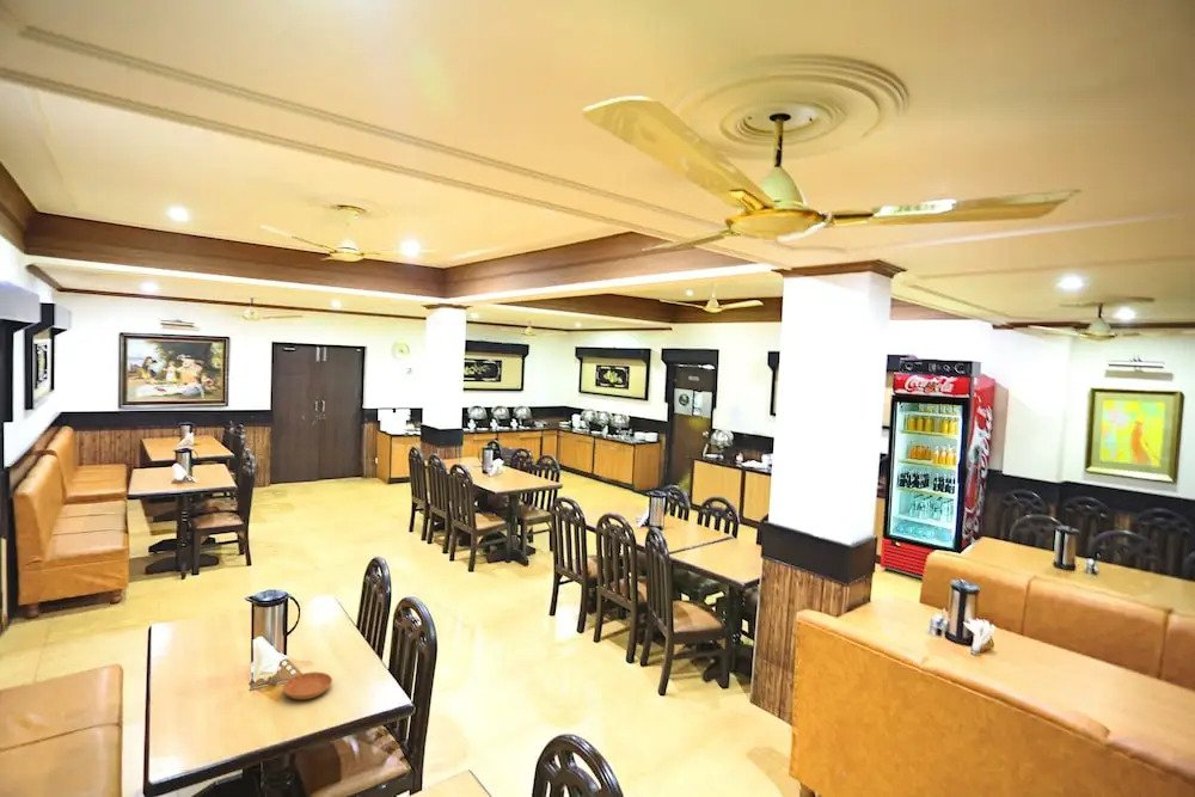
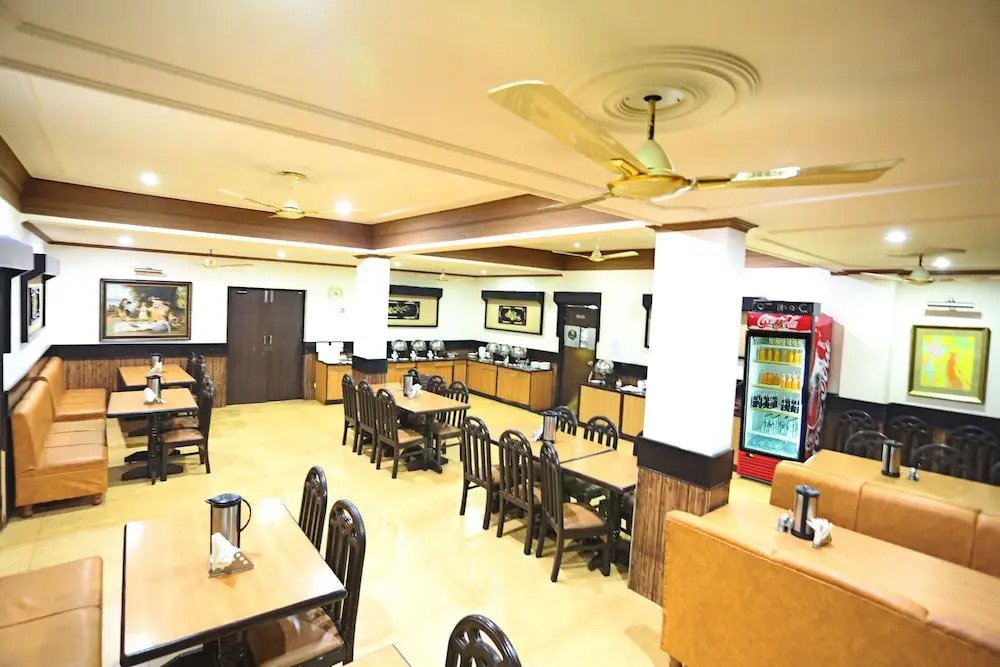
- saucer (307, 686)
